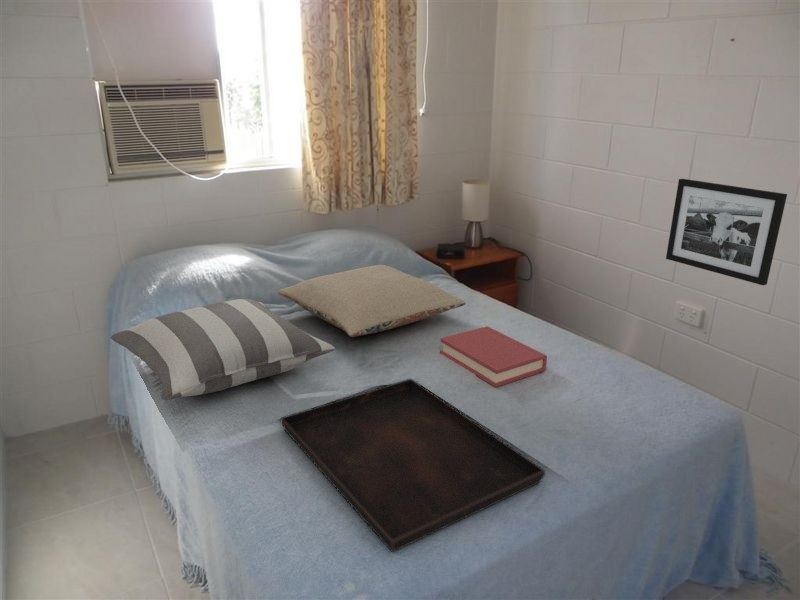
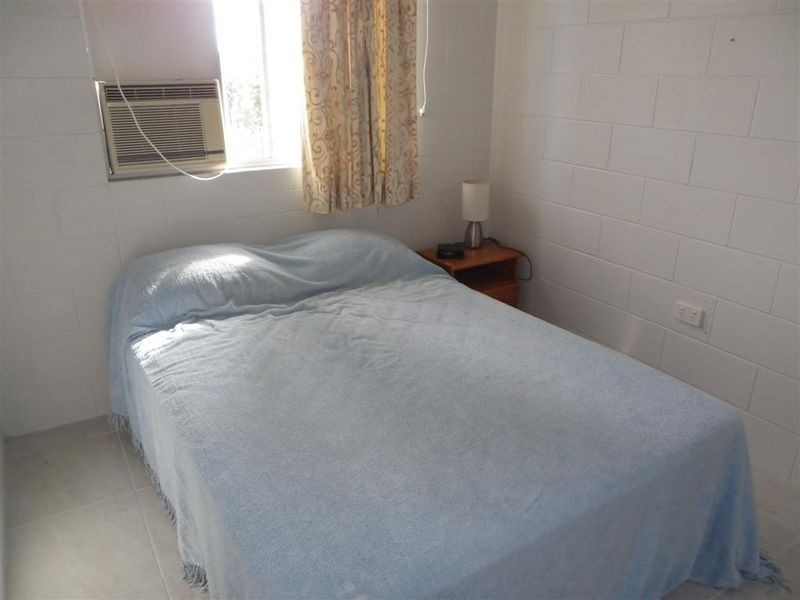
- picture frame (720, 229)
- pillow (370, 297)
- hardback book (491, 354)
- serving tray (403, 448)
- pillow (220, 342)
